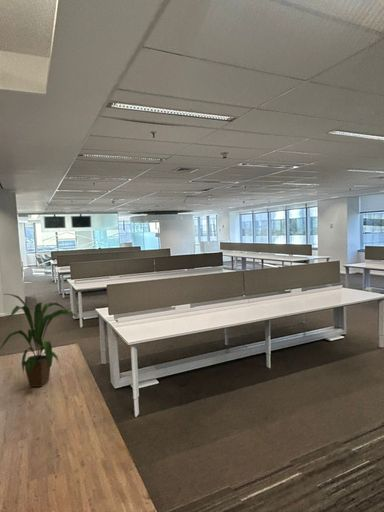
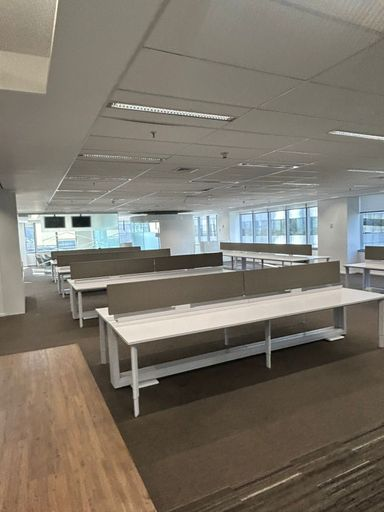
- house plant (43, 337)
